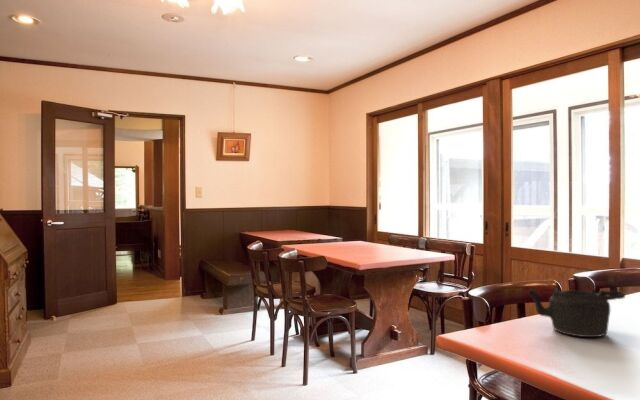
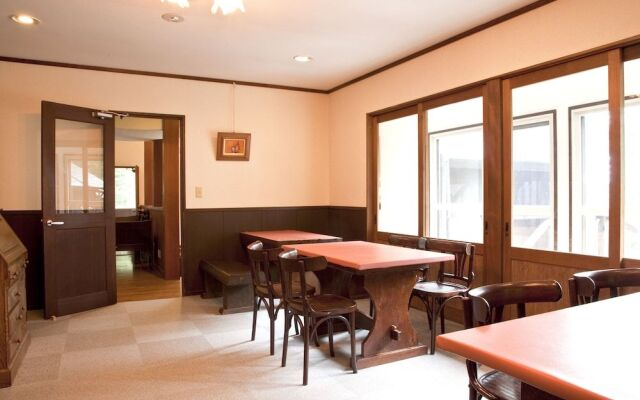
- teapot (574, 309)
